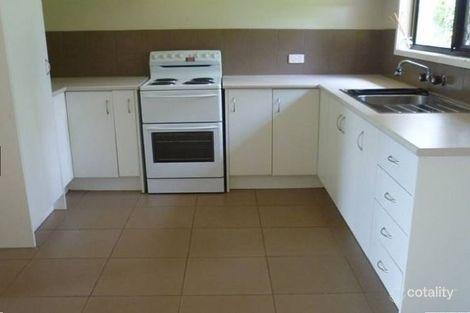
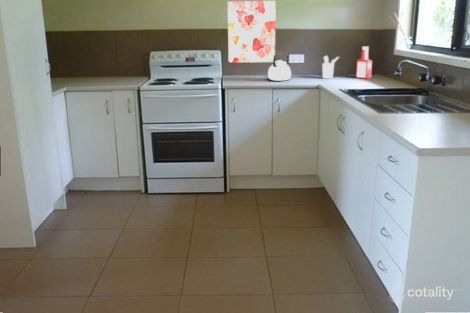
+ kettle (279, 66)
+ utensil holder (331, 67)
+ soap bottle (364, 62)
+ wall art (251, 32)
